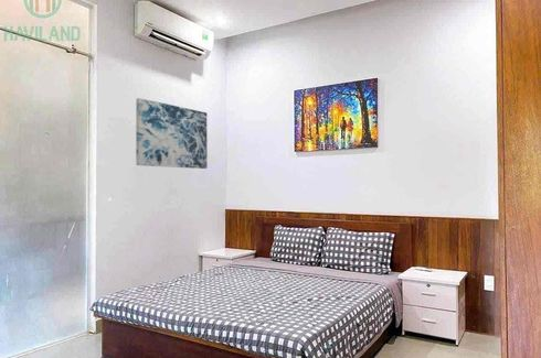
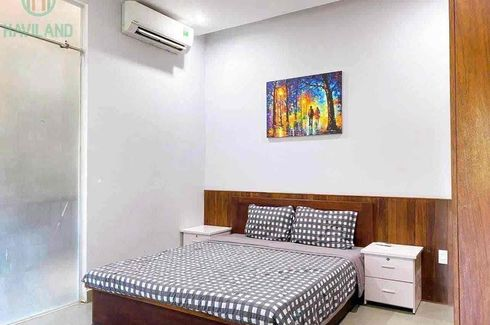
- wall art (174, 137)
